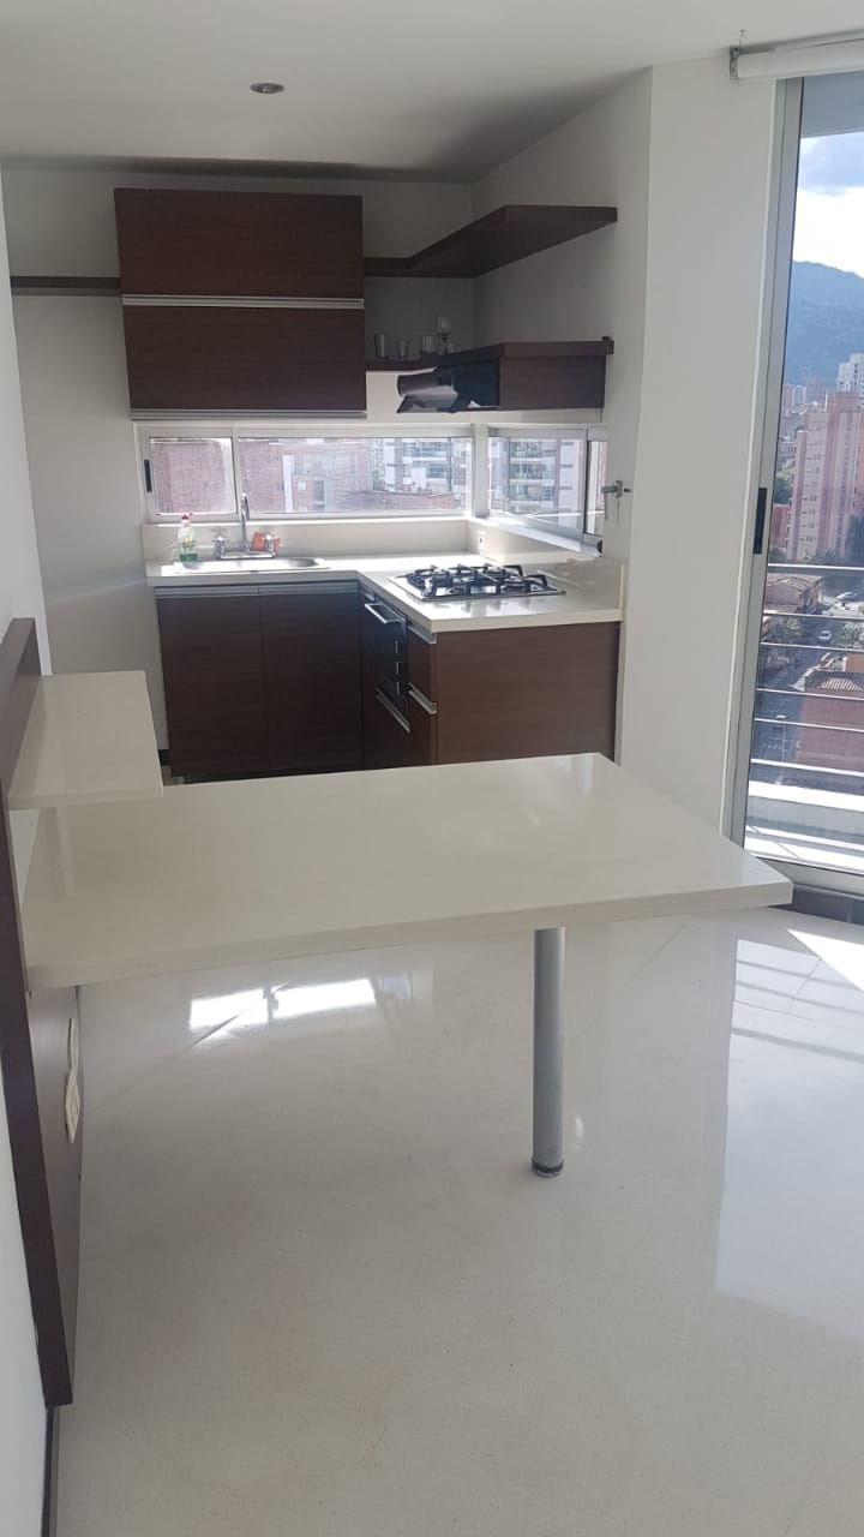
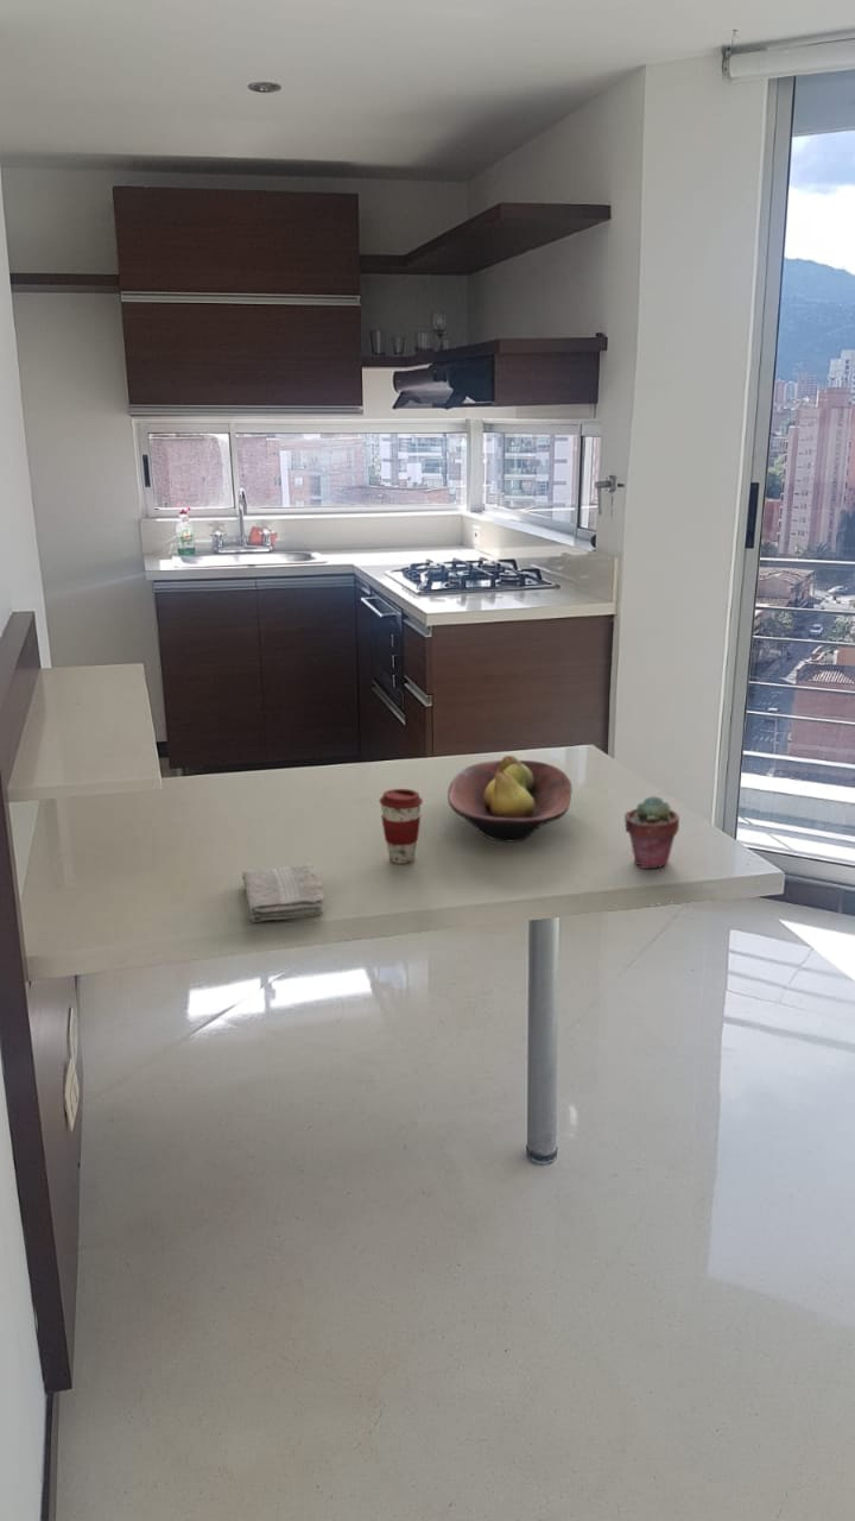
+ coffee cup (401, 826)
+ potted succulent (651, 828)
+ washcloth (283, 890)
+ fruit bowl (509, 790)
